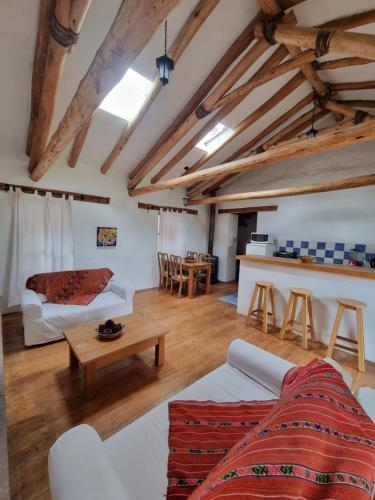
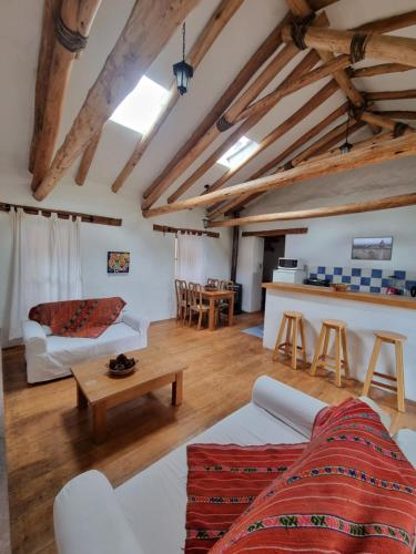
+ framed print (371, 248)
